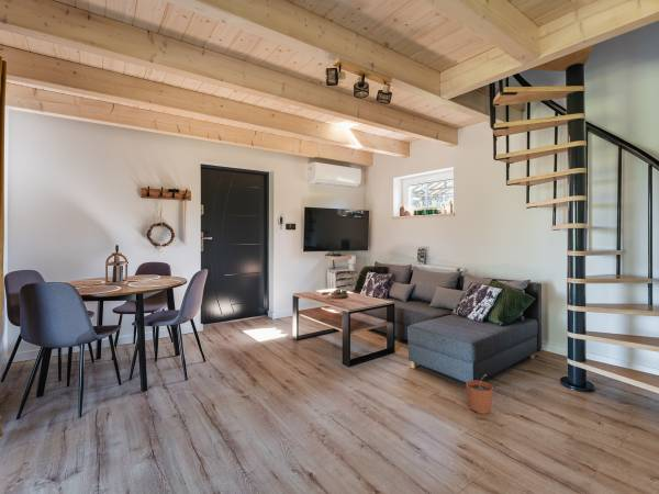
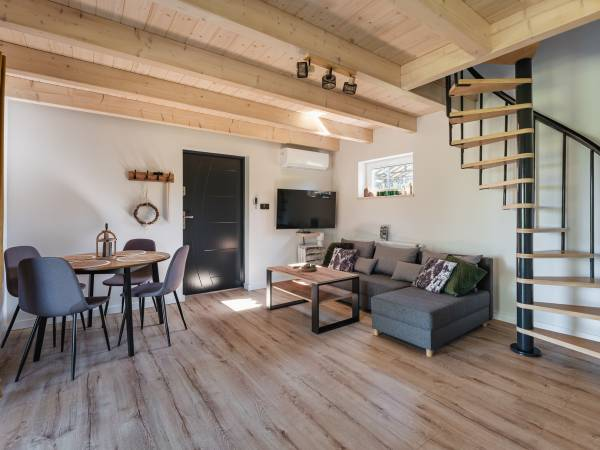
- plant pot (479, 391)
